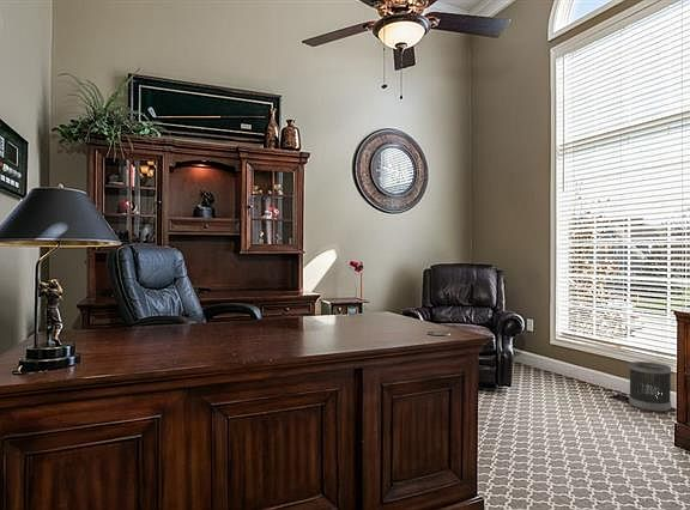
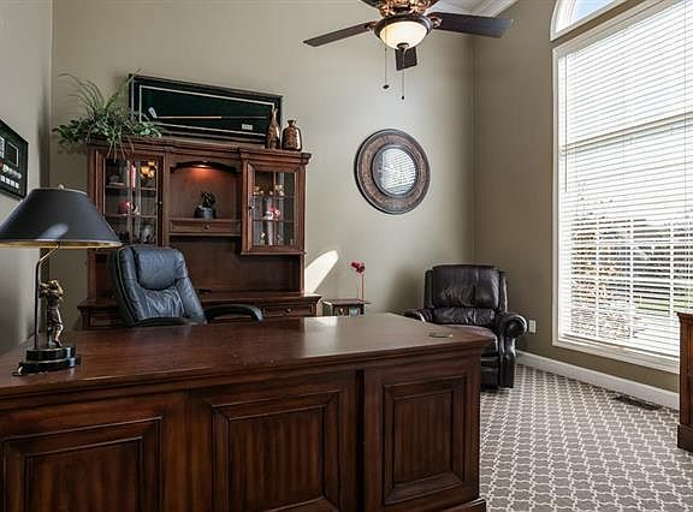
- wastebasket (649, 385)
